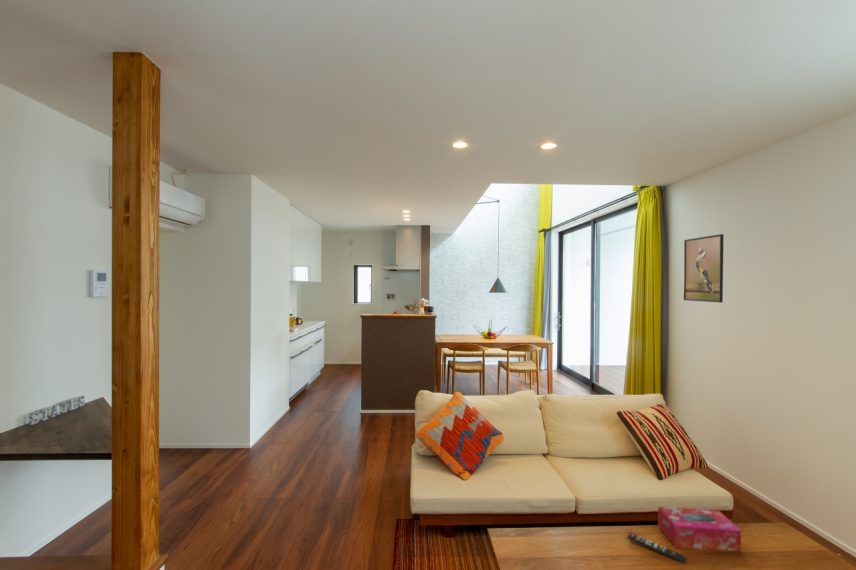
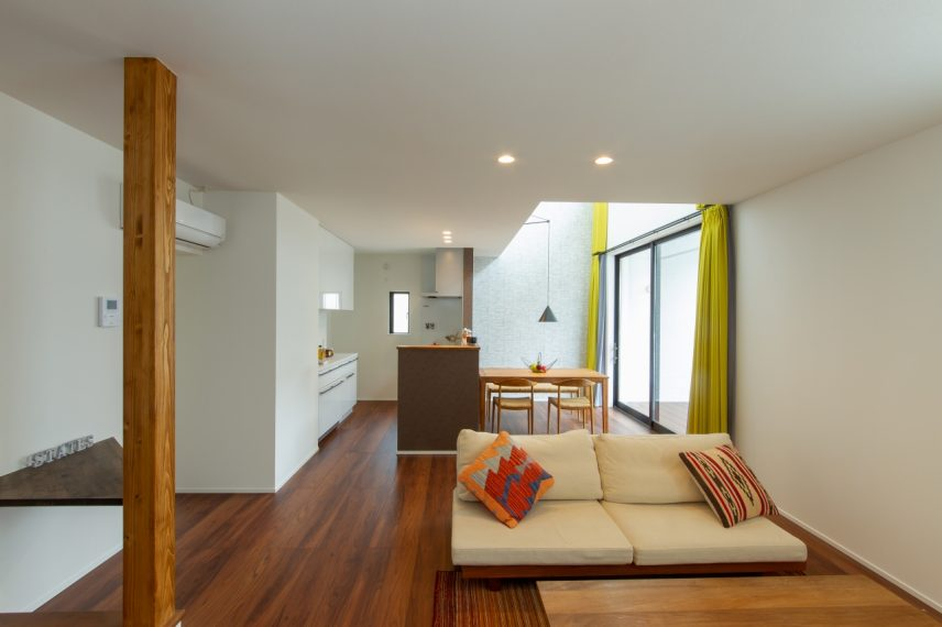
- remote control (655, 547)
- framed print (702, 269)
- tissue box (697, 528)
